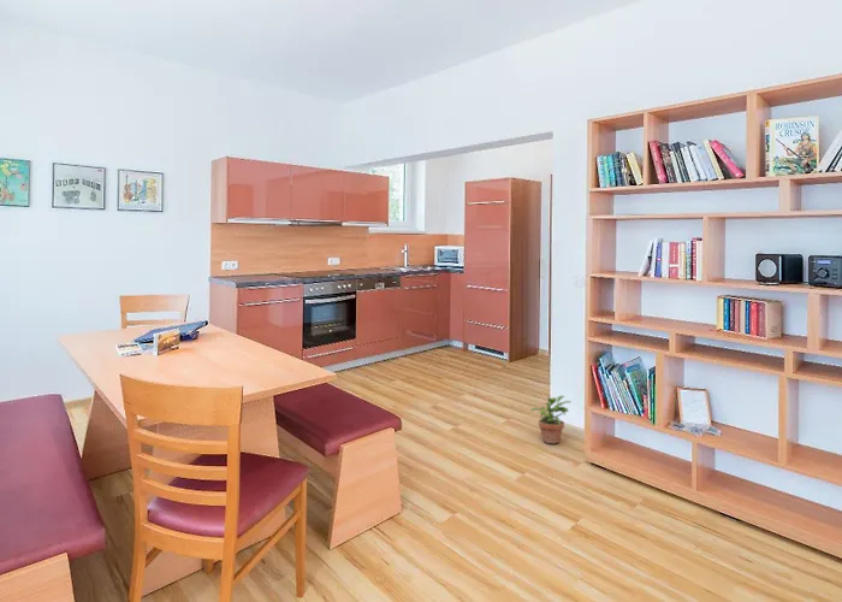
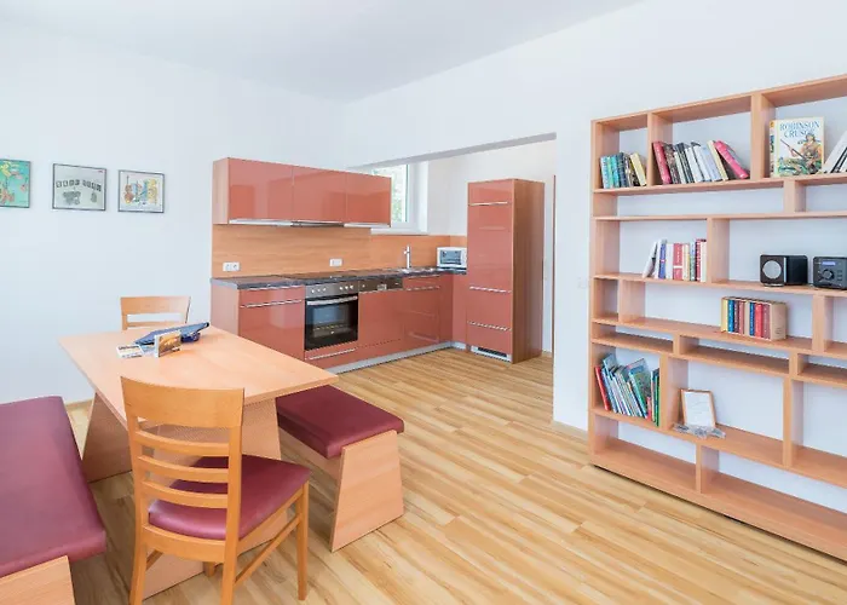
- potted plant (550, 417)
